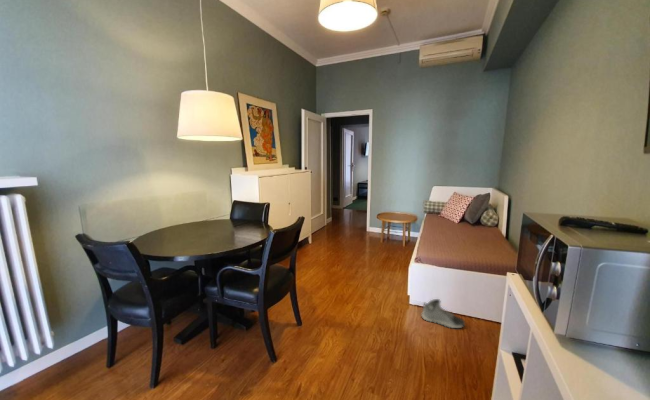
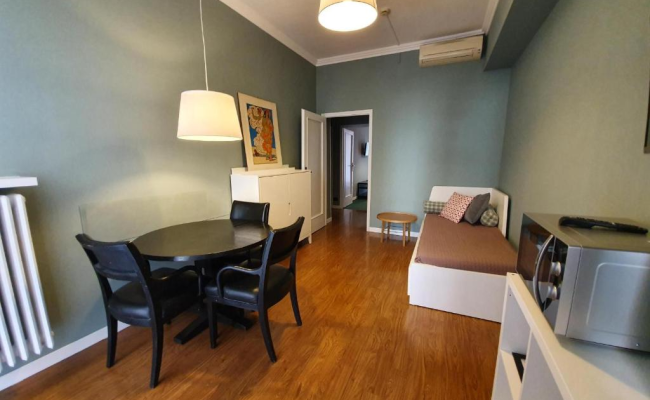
- sneaker (443, 311)
